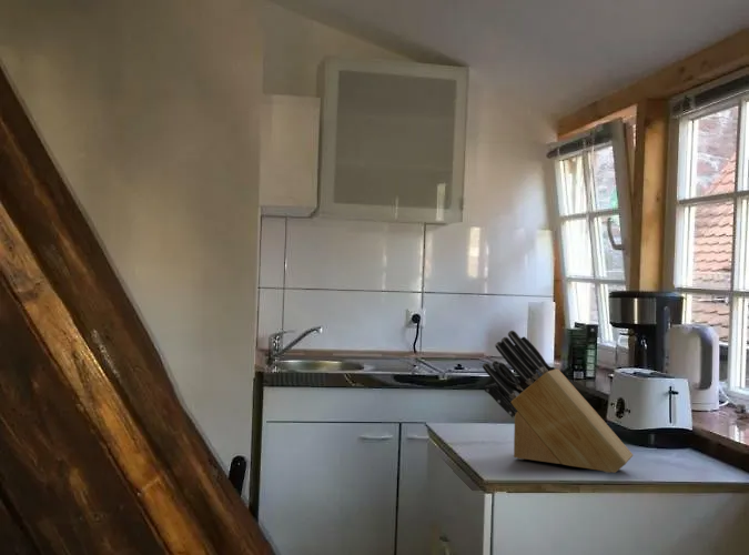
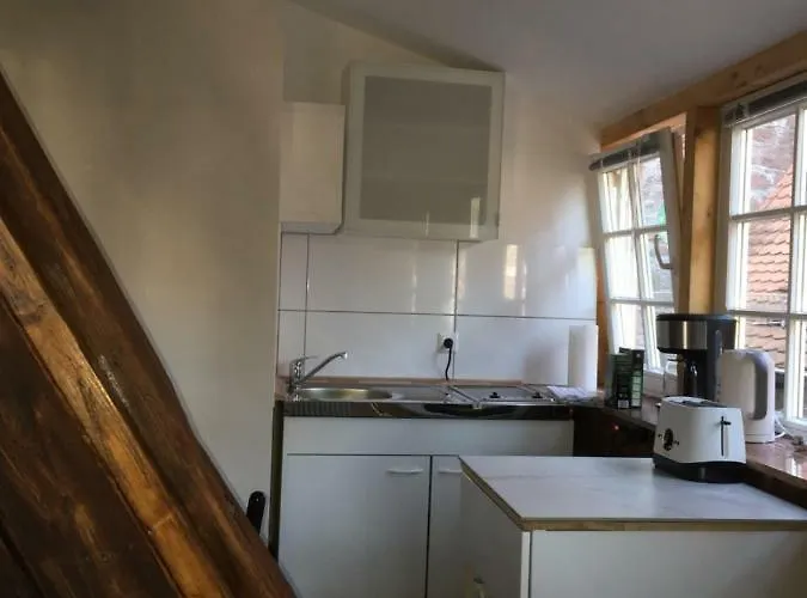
- knife block (555, 396)
